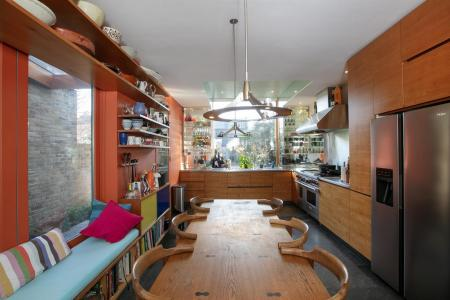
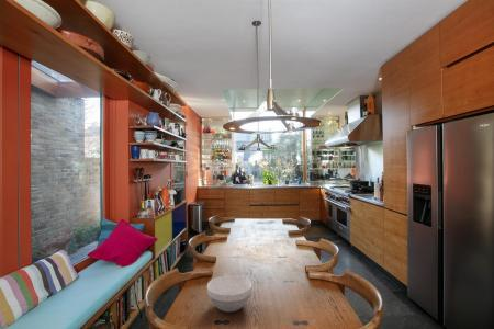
+ bowl (229, 294)
